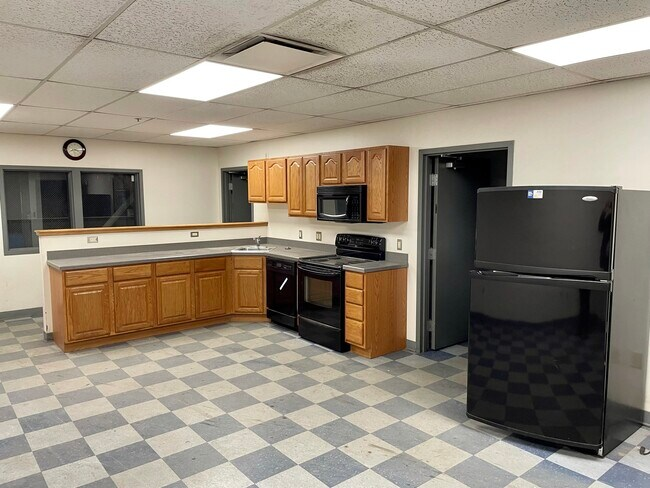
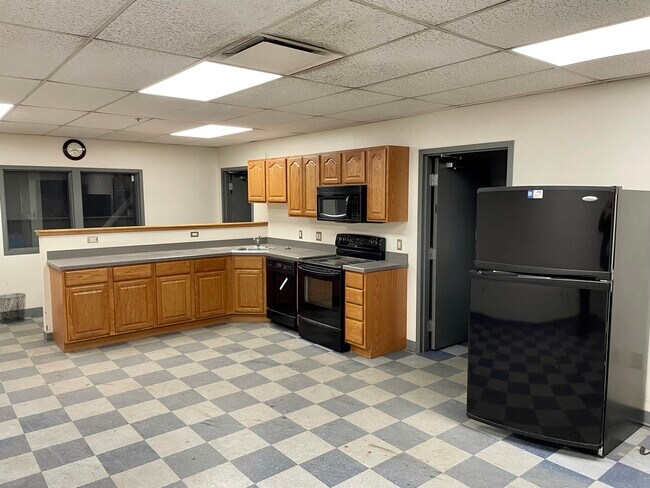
+ waste bin (12, 308)
